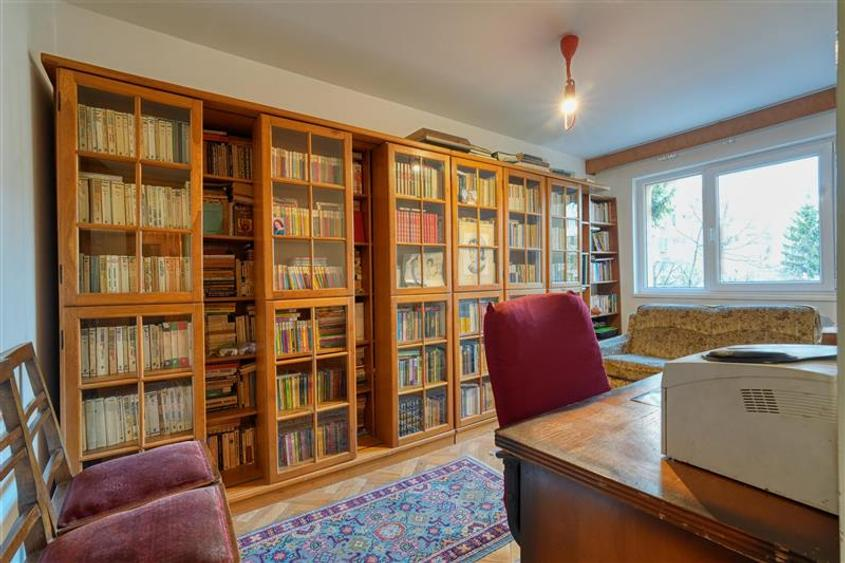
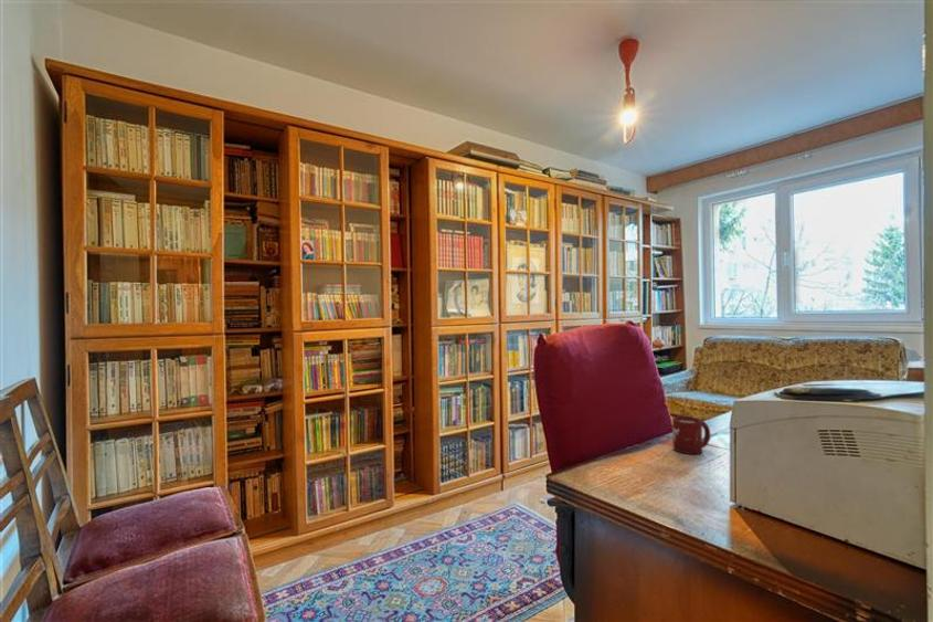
+ cup (692, 434)
